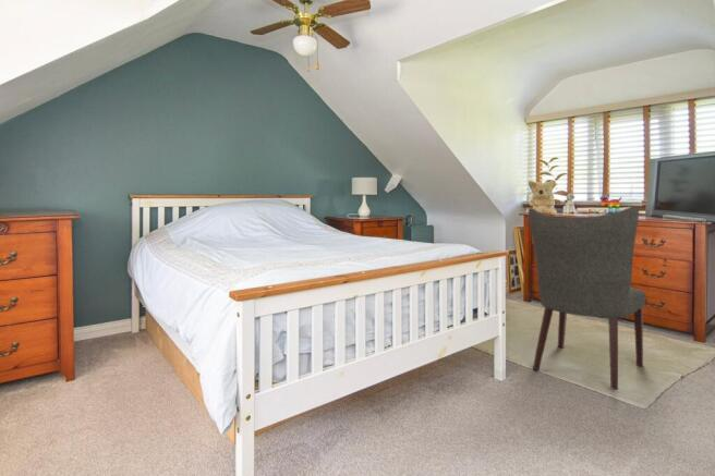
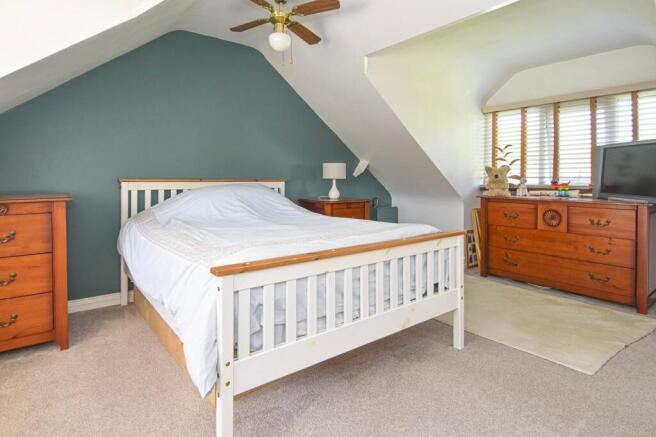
- chair (585, 289)
